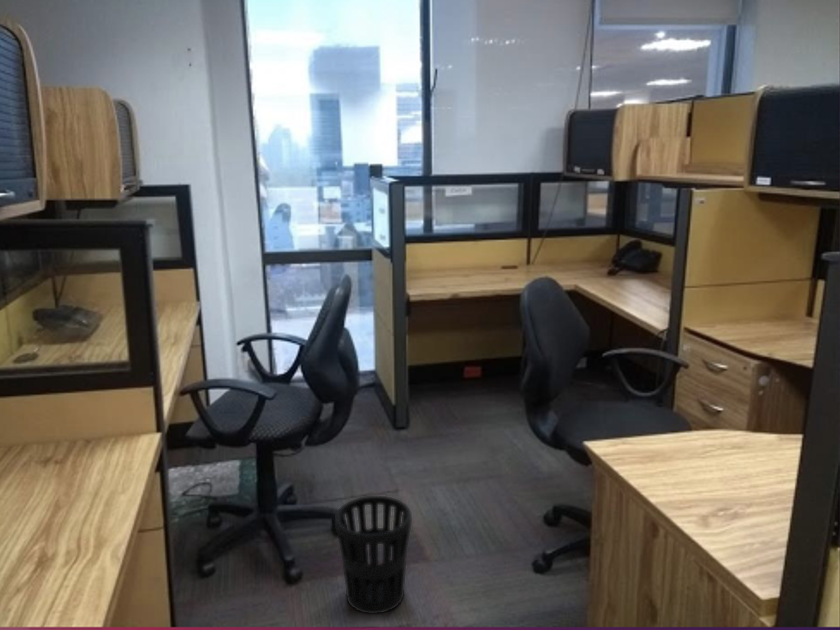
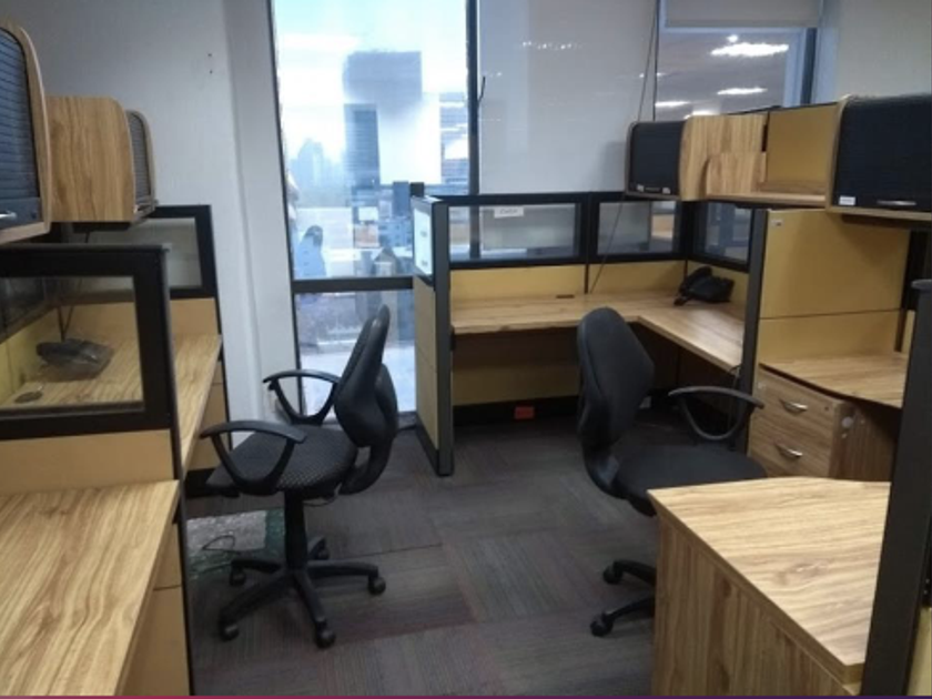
- wastebasket (374, 554)
